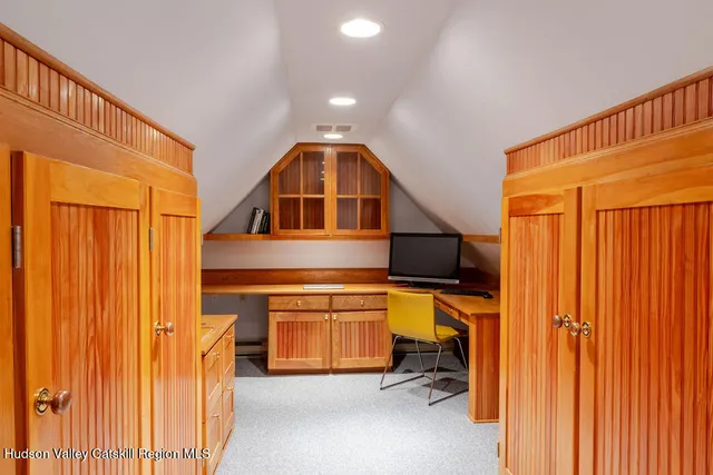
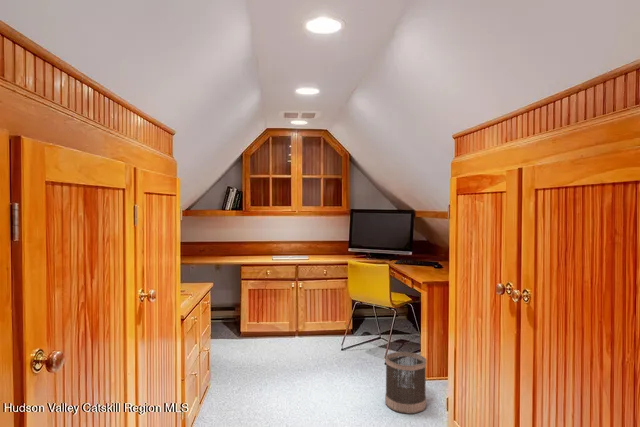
+ wastebasket (405, 381)
